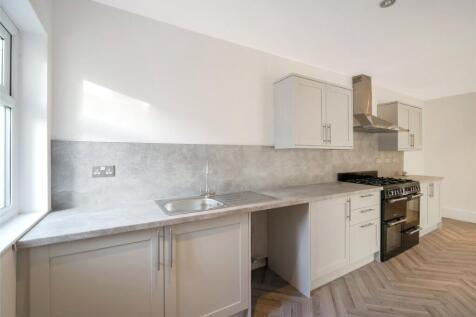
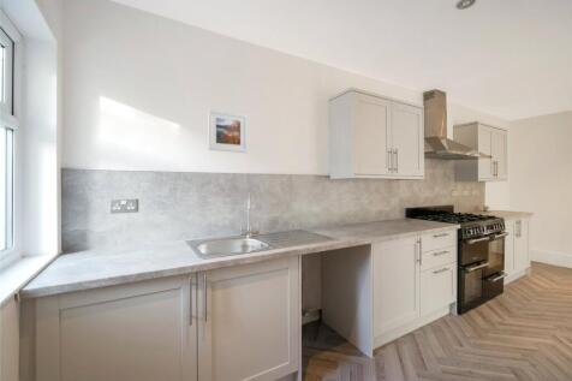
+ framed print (228, 131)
